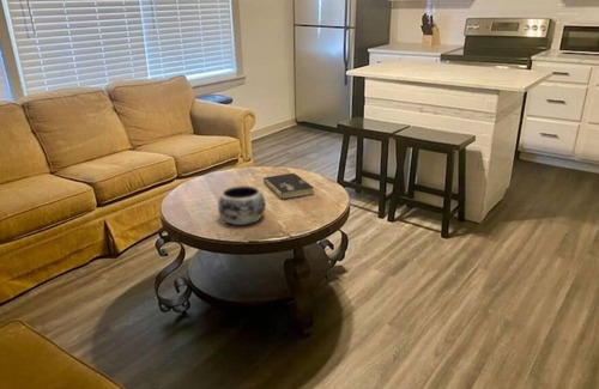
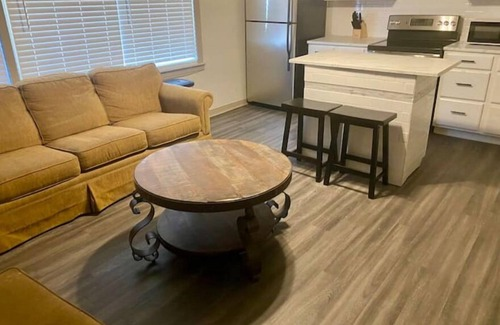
- book (288, 184)
- decorative bowl (241, 205)
